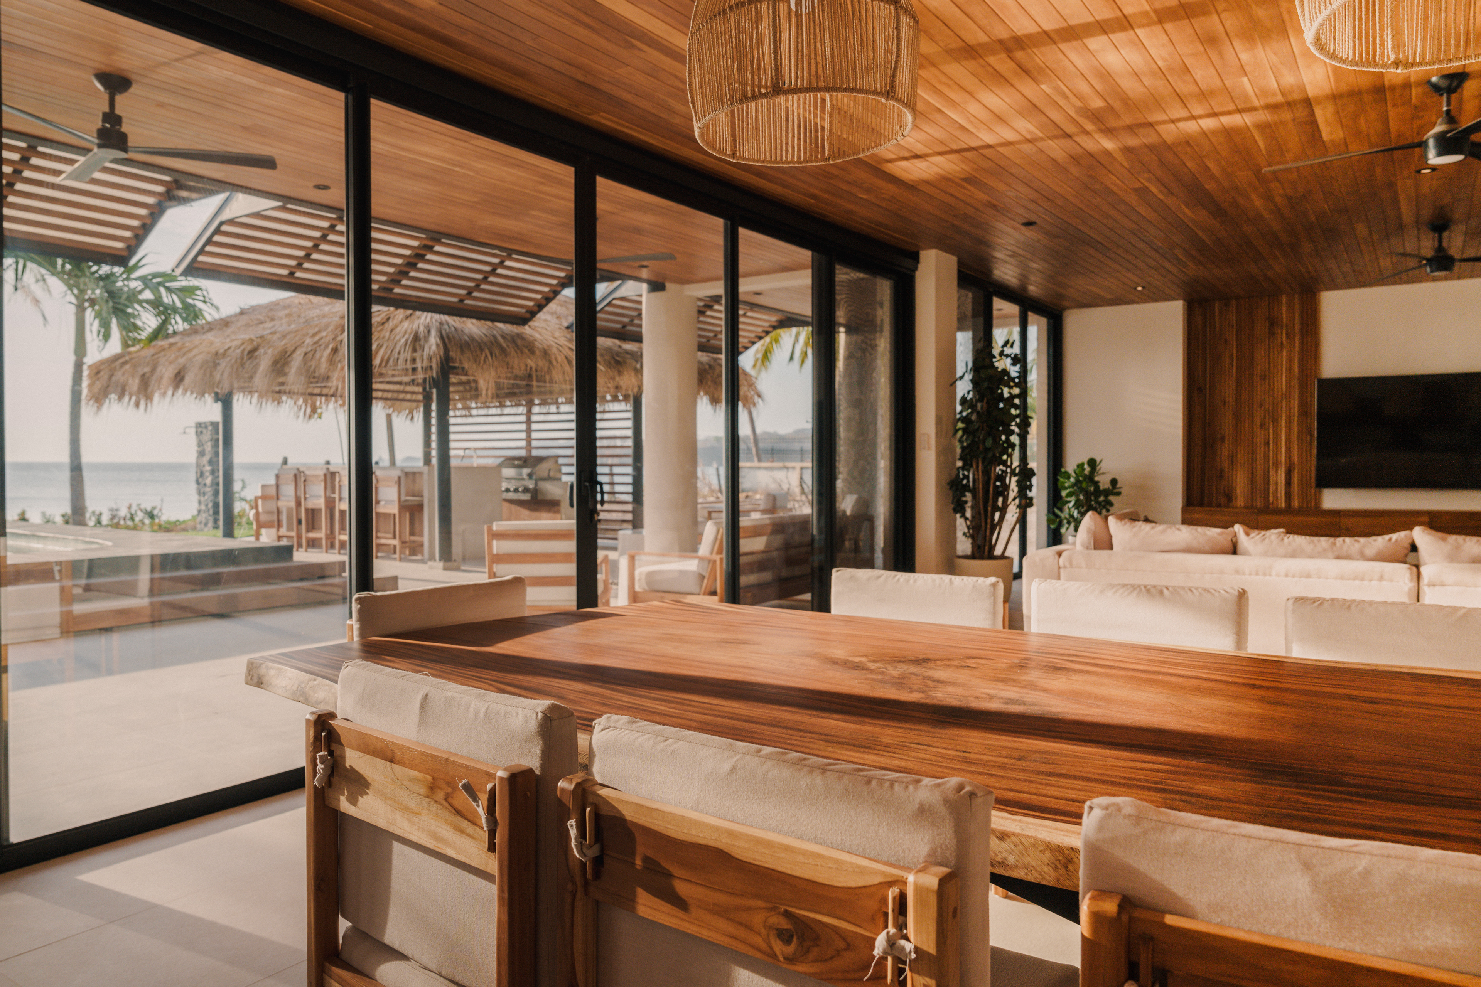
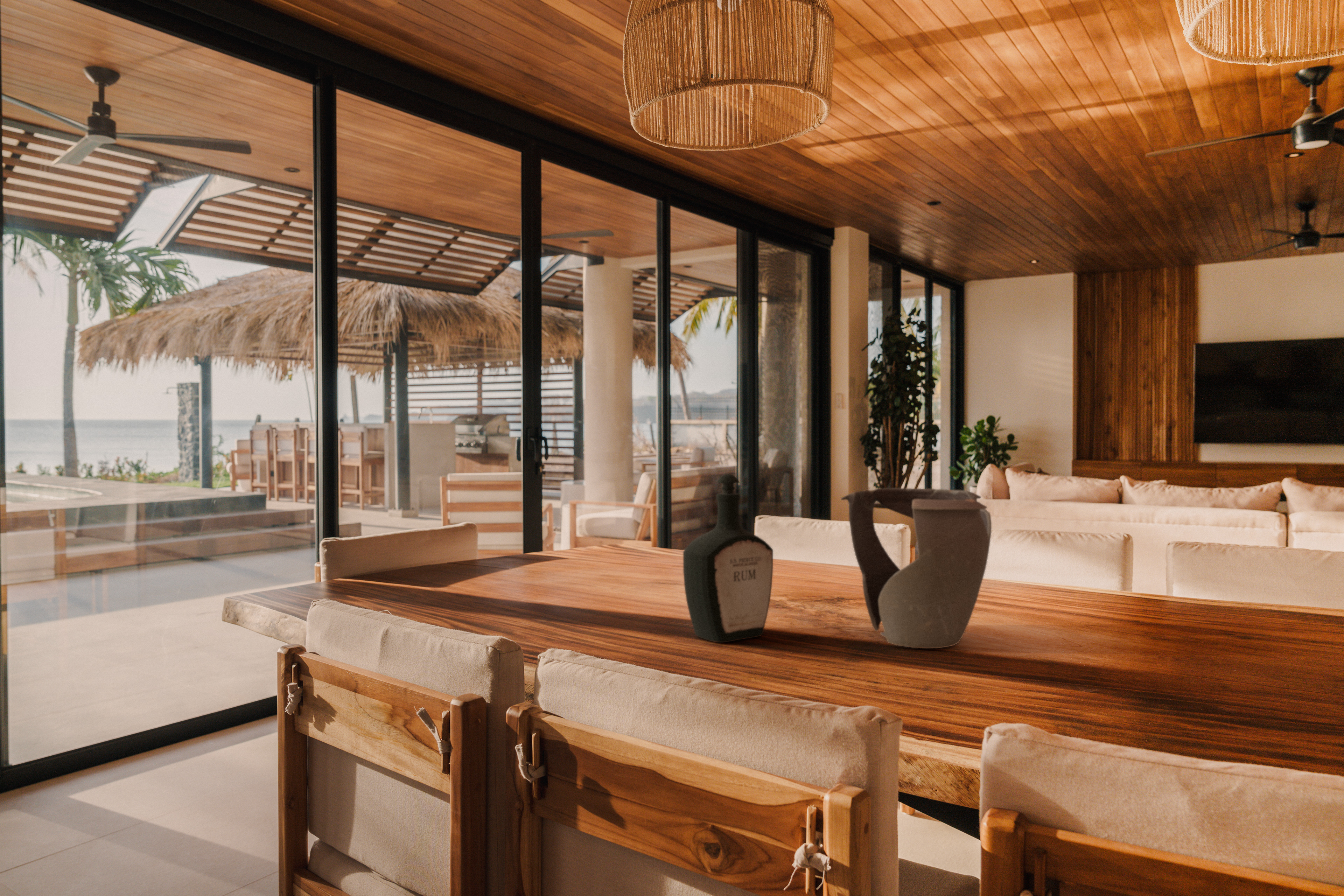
+ decorative bowl (923, 565)
+ bottle (728, 555)
